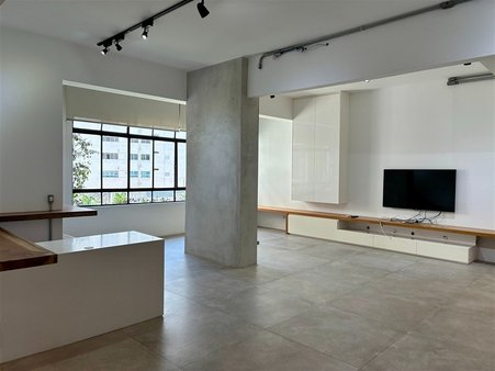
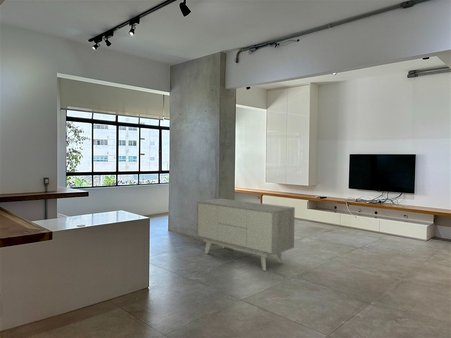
+ sideboard (242, 231)
